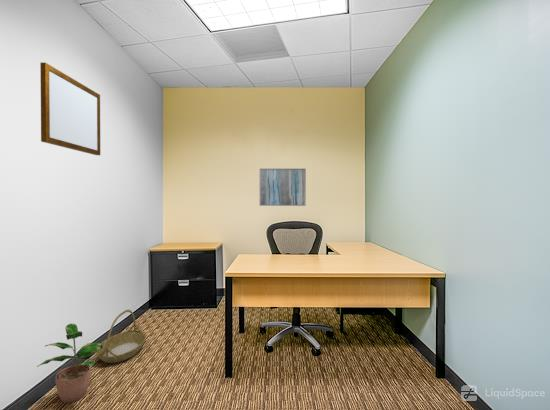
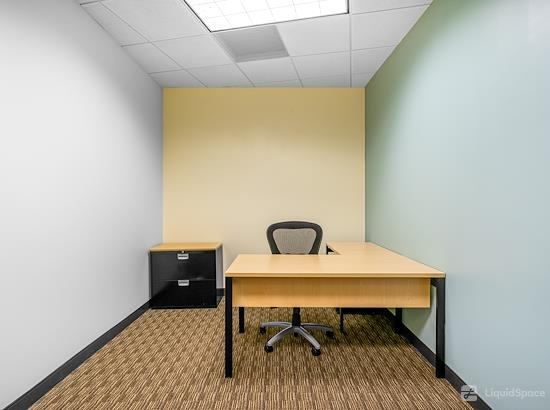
- basket (122, 332)
- potted plant (73, 359)
- wall art (282, 187)
- writing board (74, 115)
